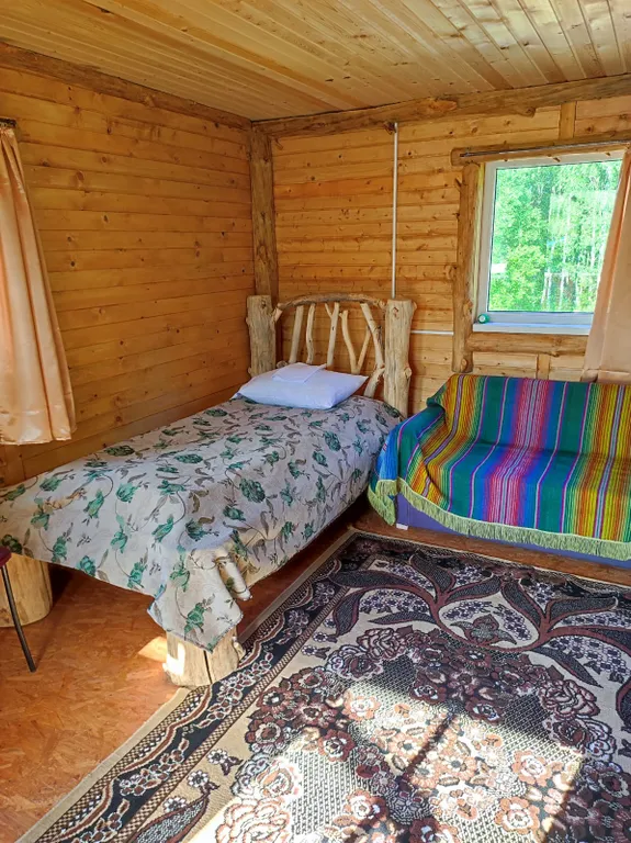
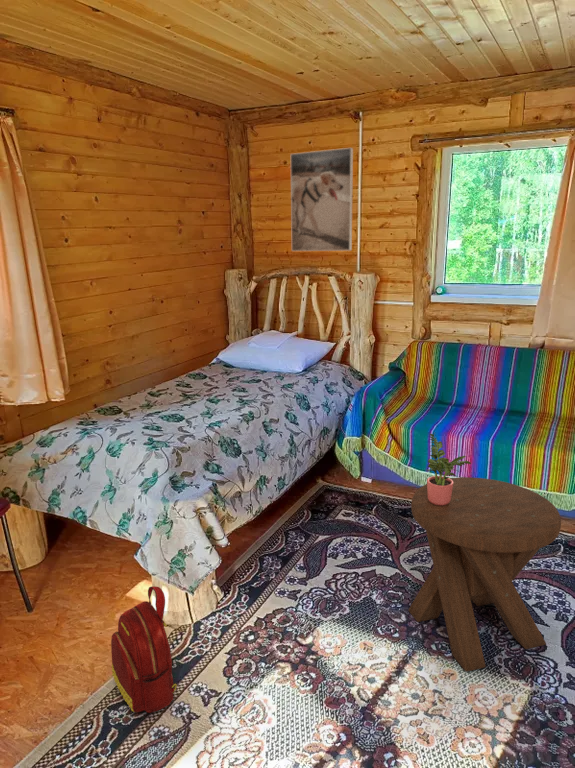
+ music stool (478, 567)
+ backpack (140, 642)
+ potted plant (453, 469)
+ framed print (321, 202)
